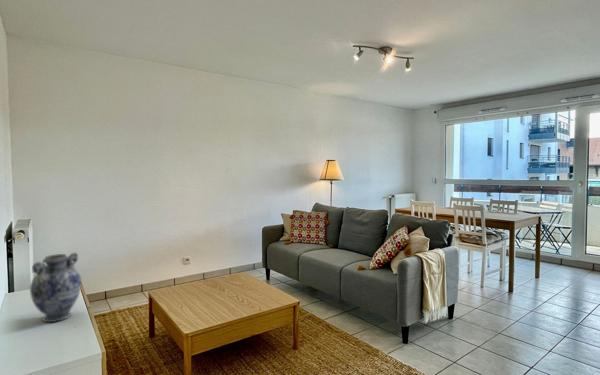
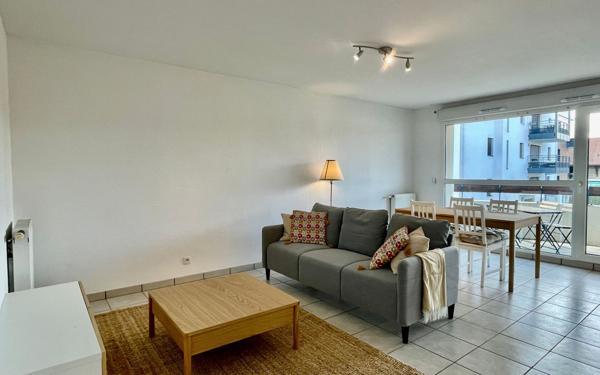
- vase (56, 286)
